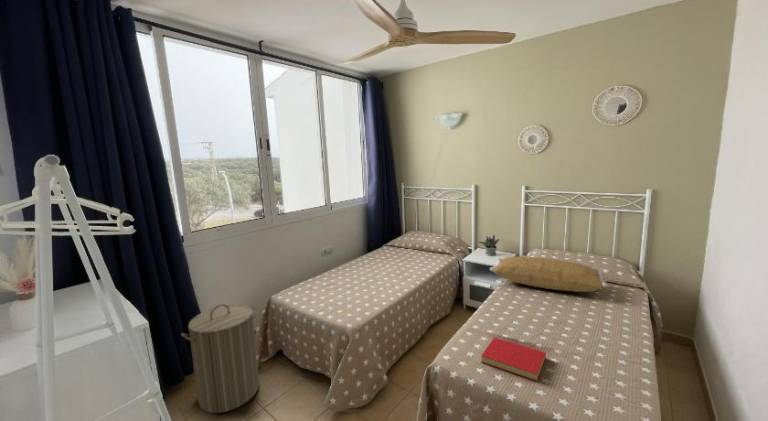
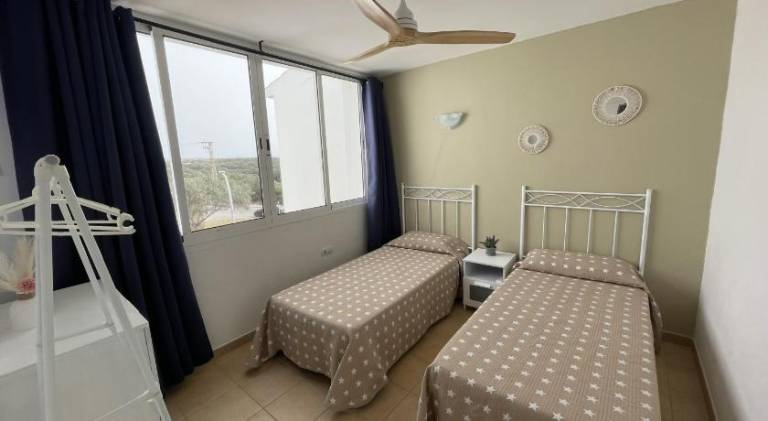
- pillow (544, 271)
- laundry hamper (225, 349)
- book (513, 356)
